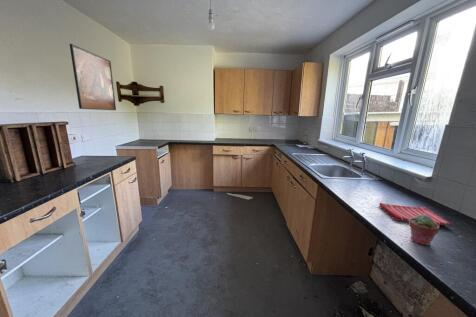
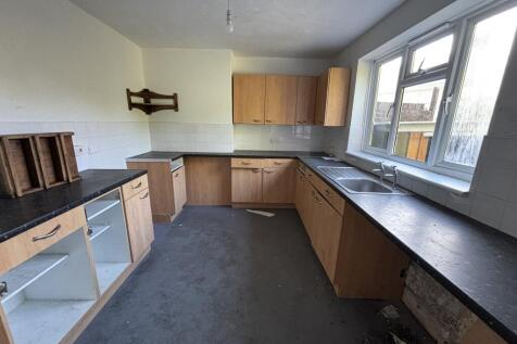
- potted succulent (422, 228)
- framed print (96, 82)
- dish towel (411, 213)
